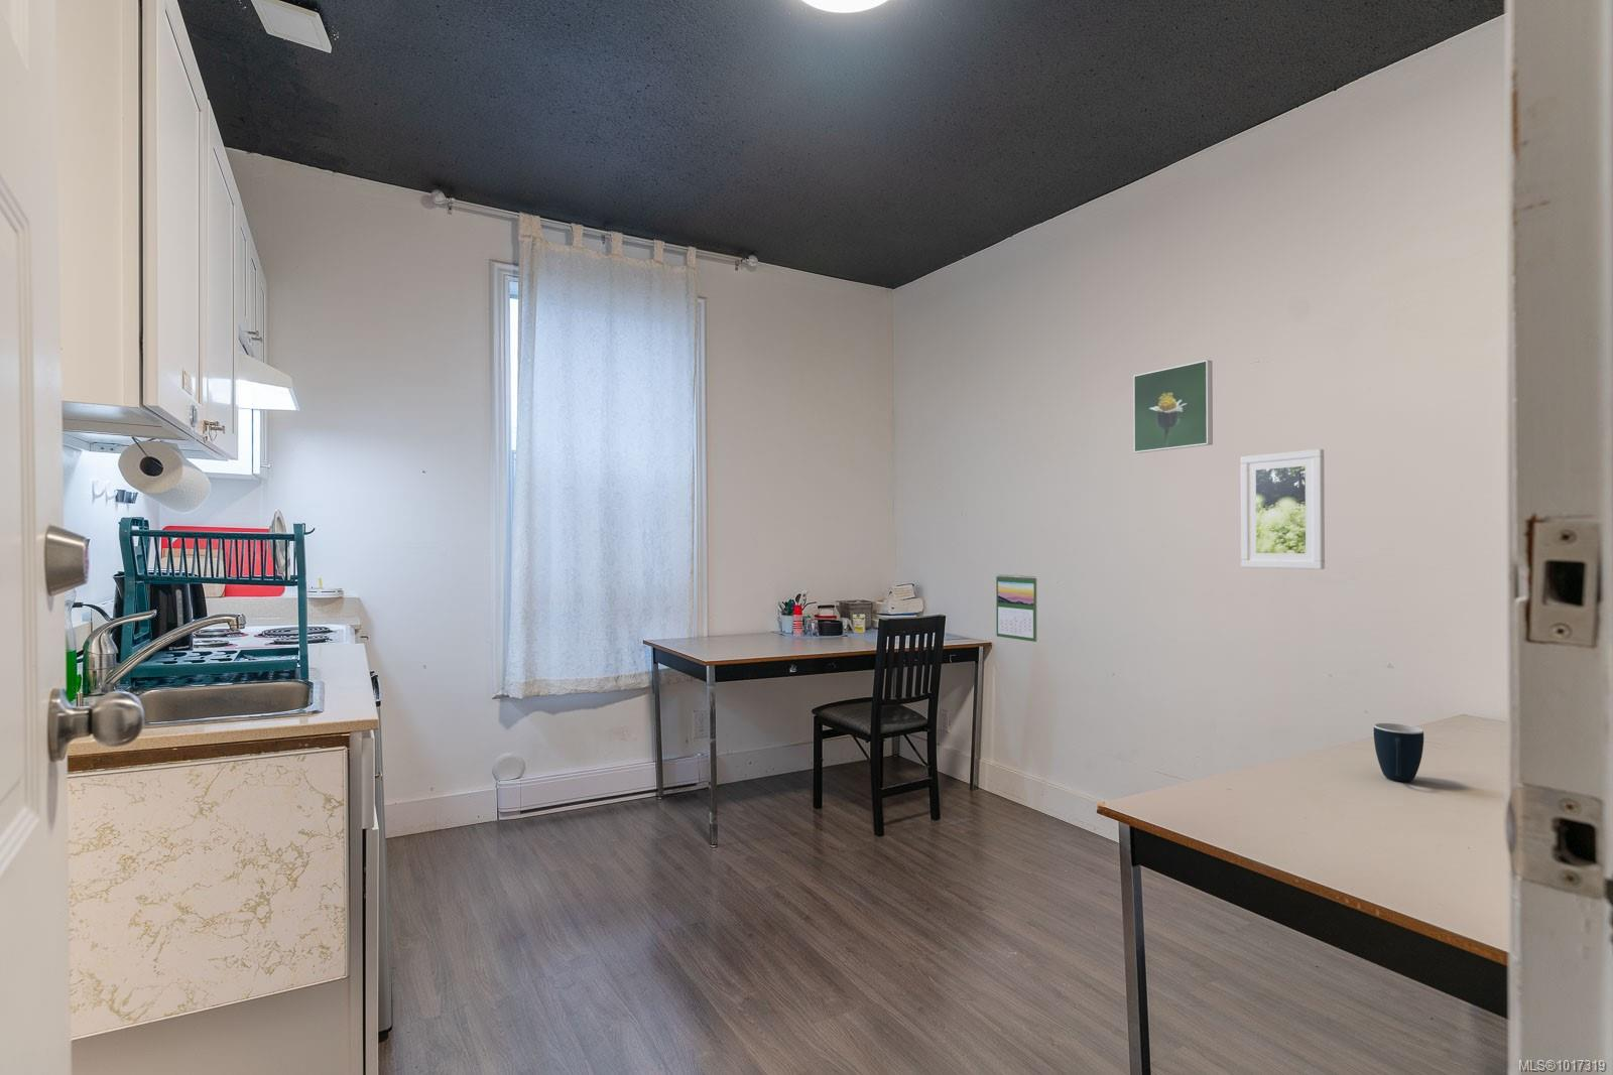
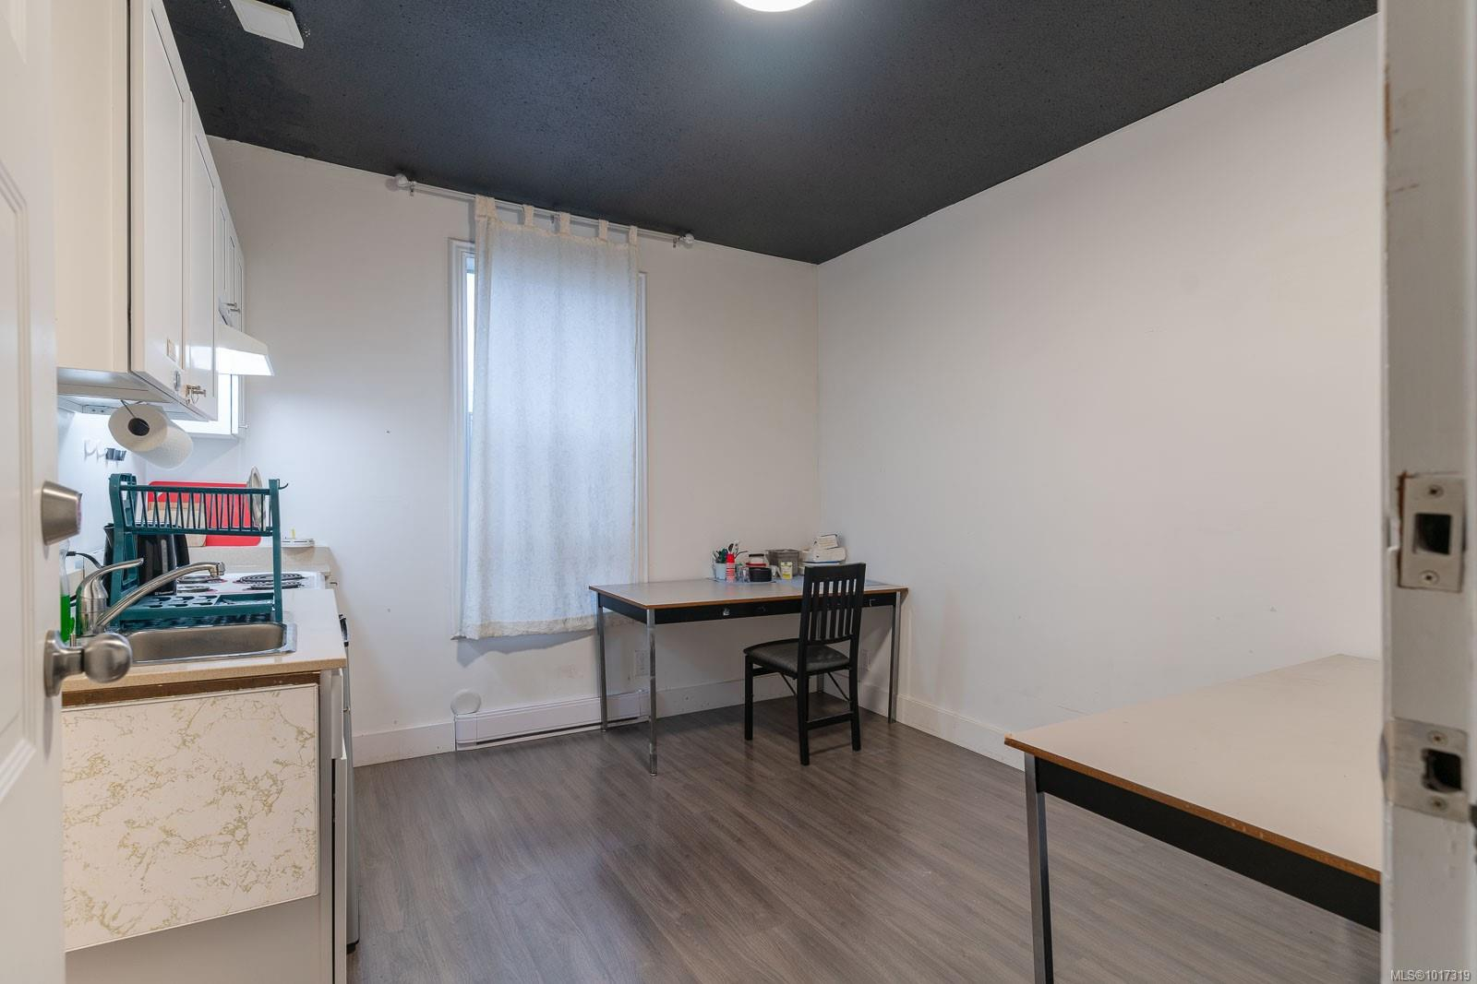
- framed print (1281, 510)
- mug (1398, 755)
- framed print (1170, 408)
- calendar (1015, 607)
